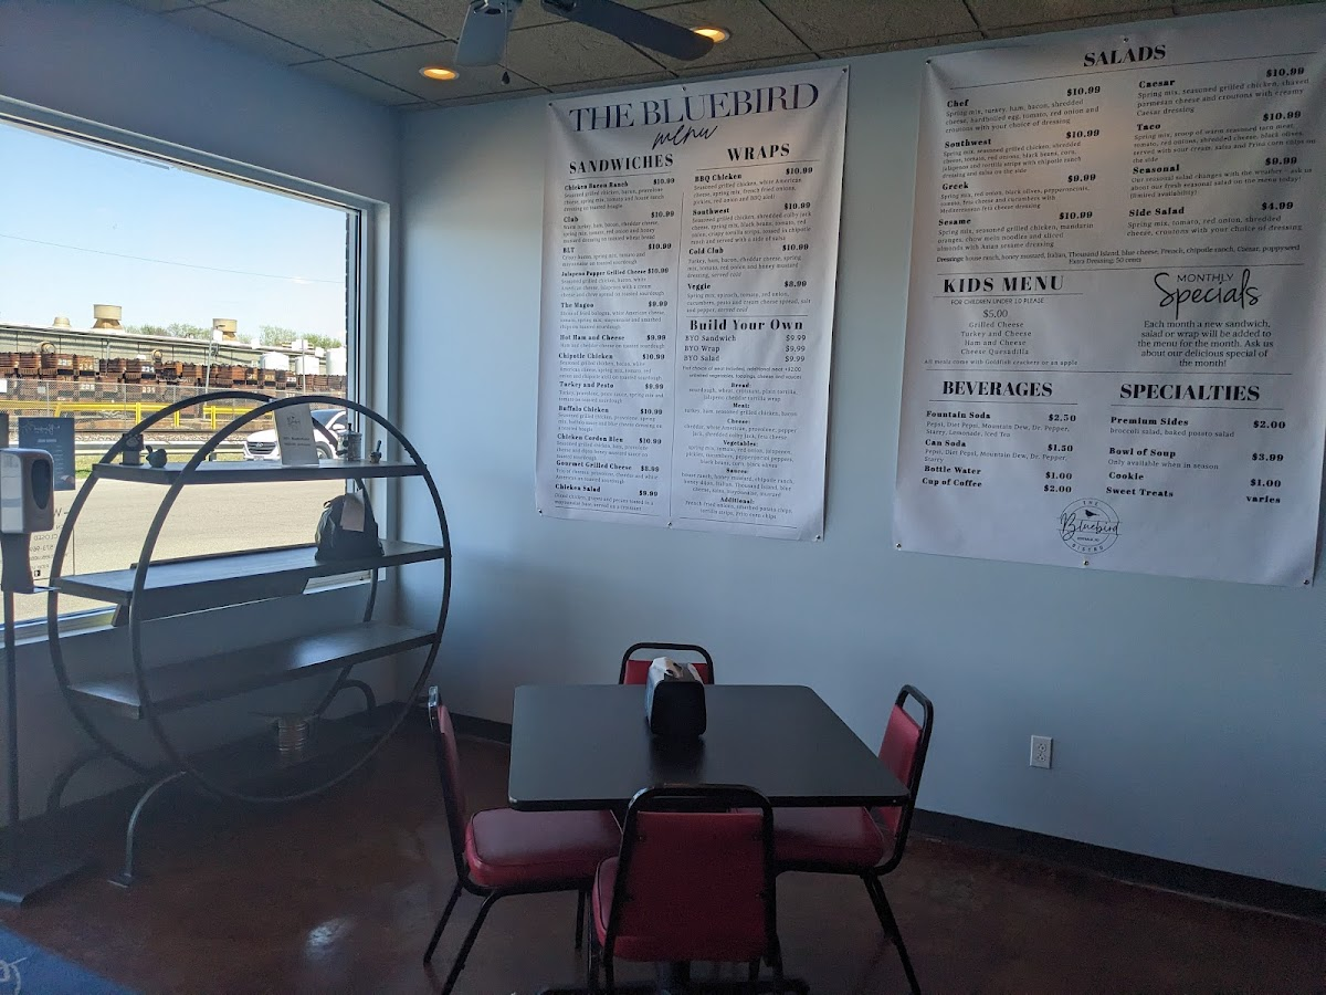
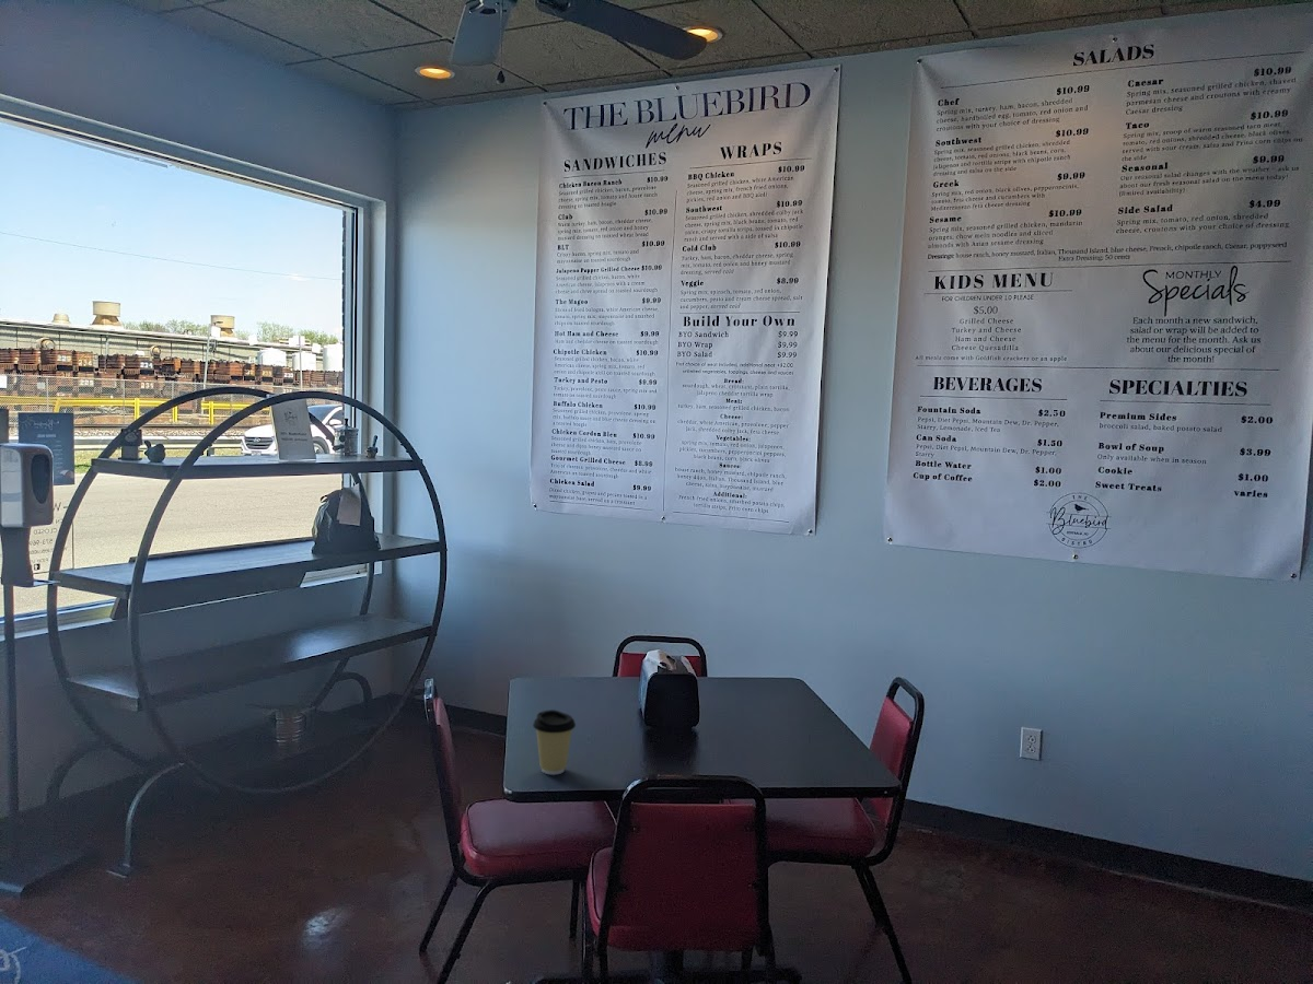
+ coffee cup (554, 742)
